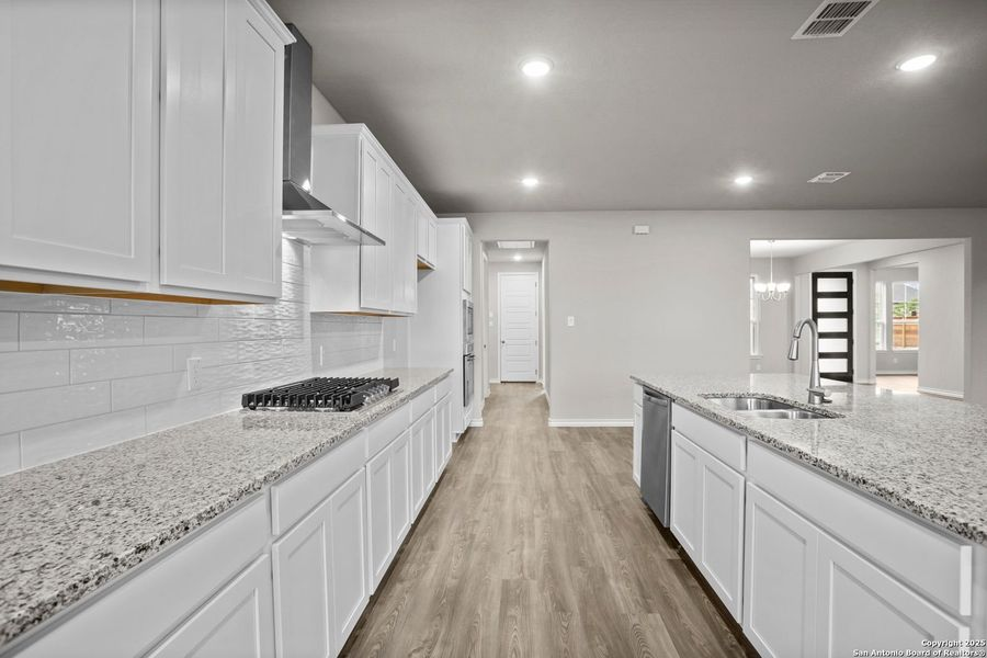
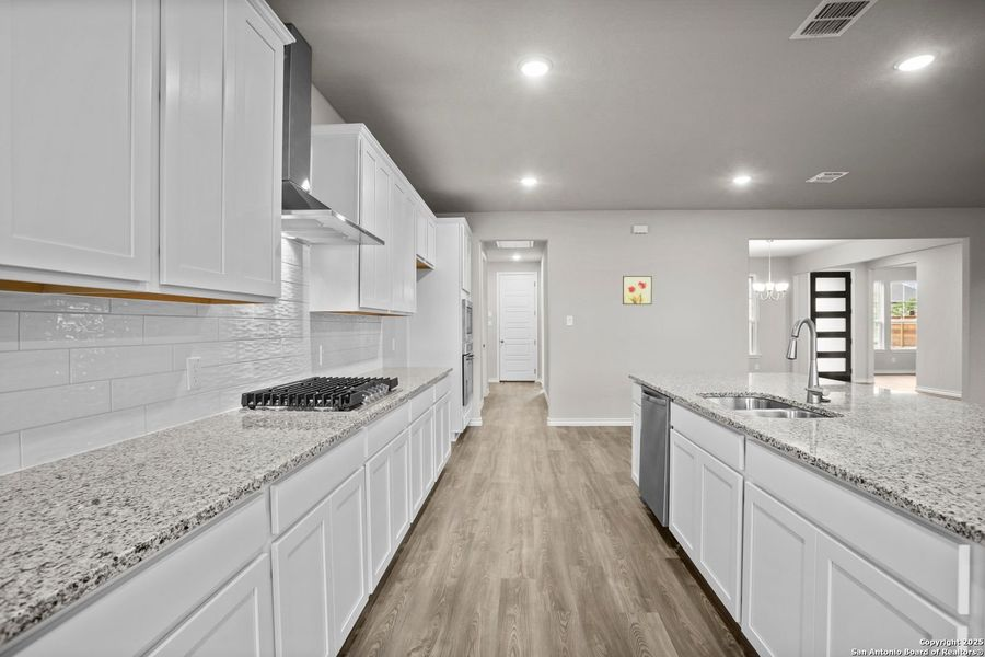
+ wall art (637, 290)
